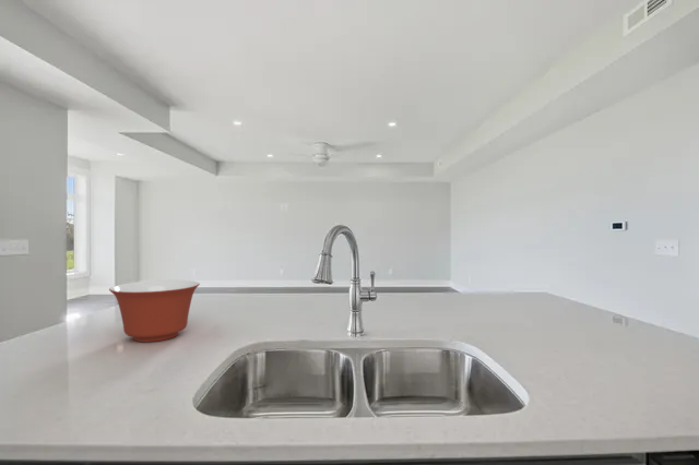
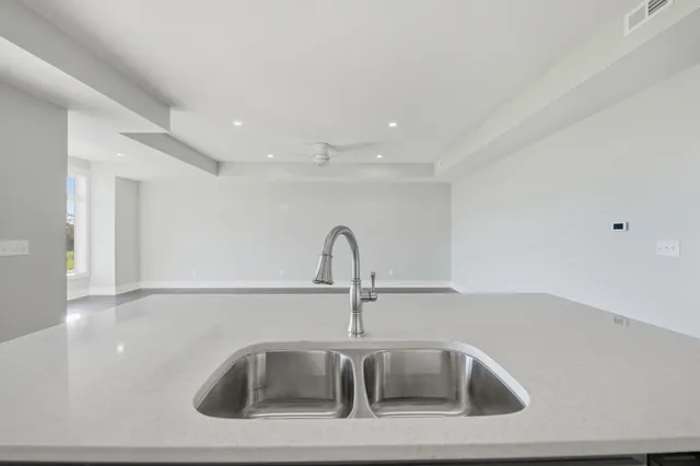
- mixing bowl (156, 310)
